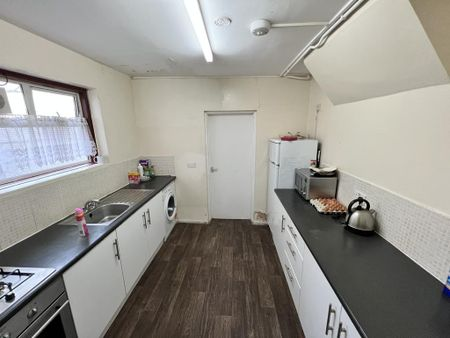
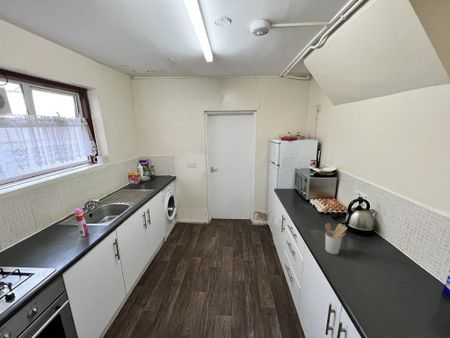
+ utensil holder (335, 237)
